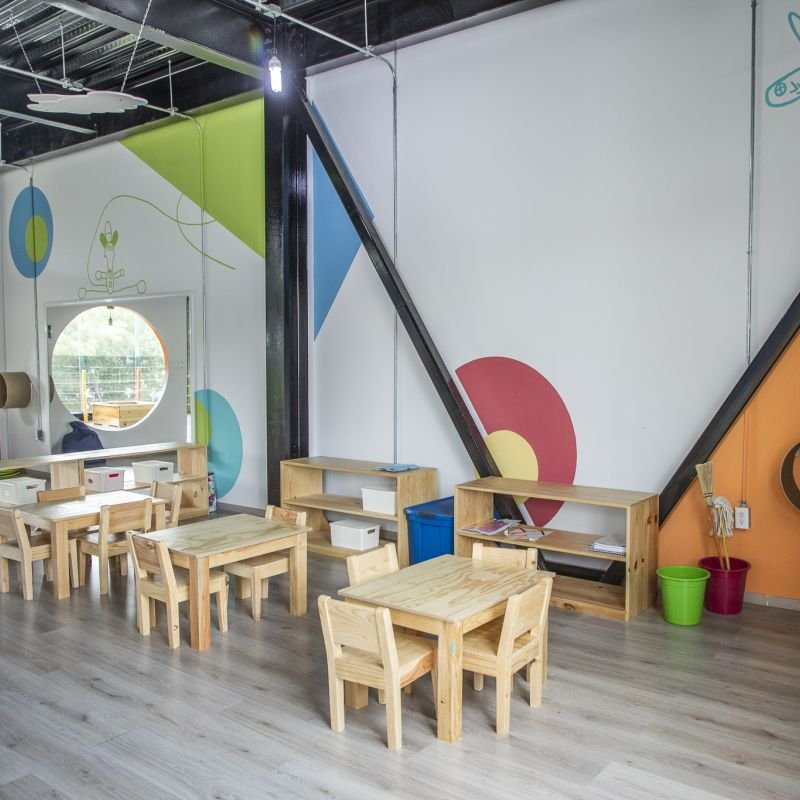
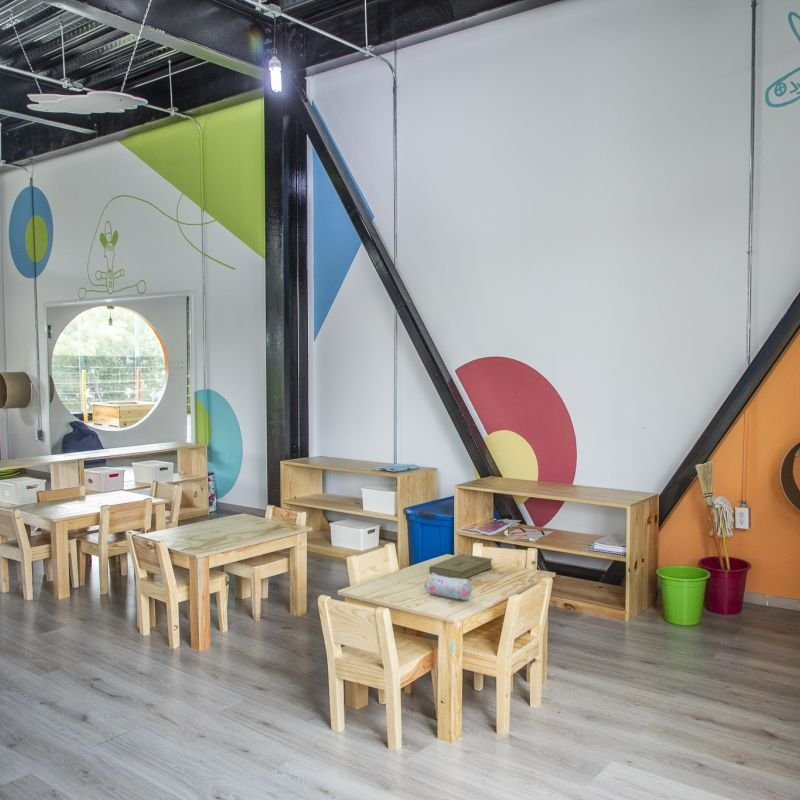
+ book (461, 566)
+ pencil case (448, 586)
